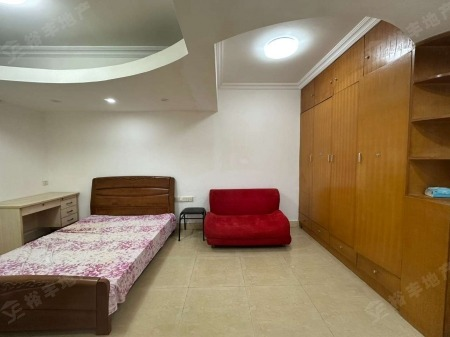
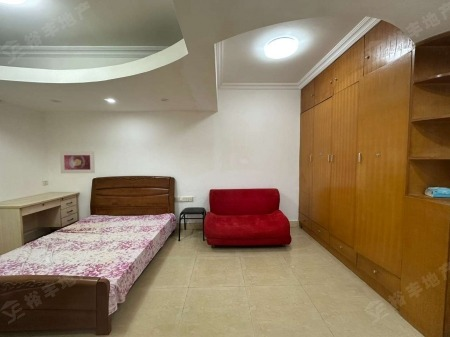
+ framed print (77, 162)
